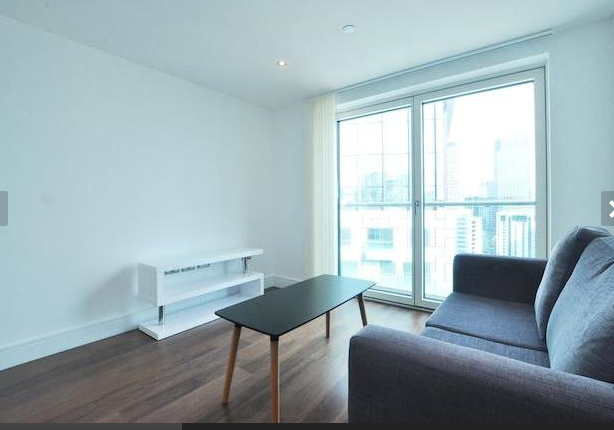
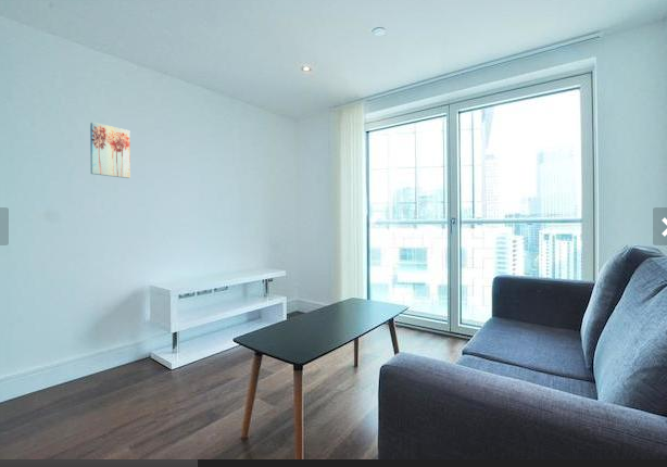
+ wall art (111, 151)
